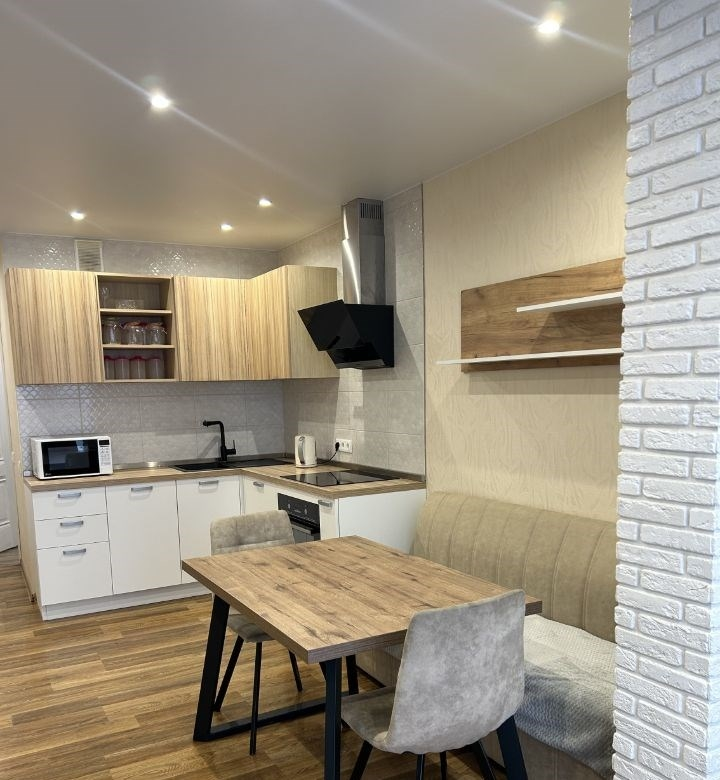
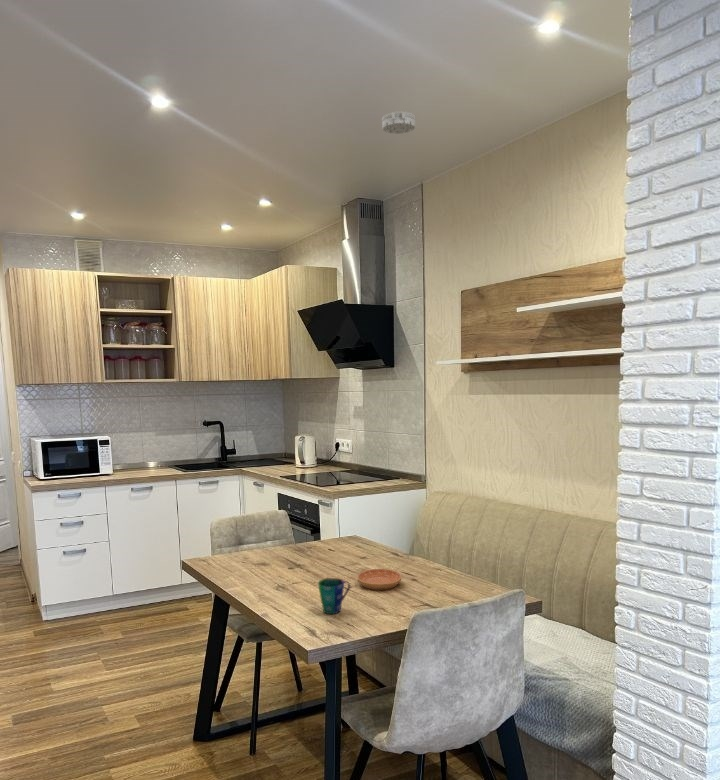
+ smoke detector (398, 122)
+ cup (335, 595)
+ saucer (379, 579)
